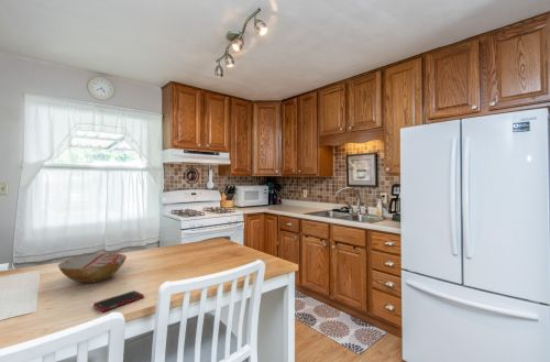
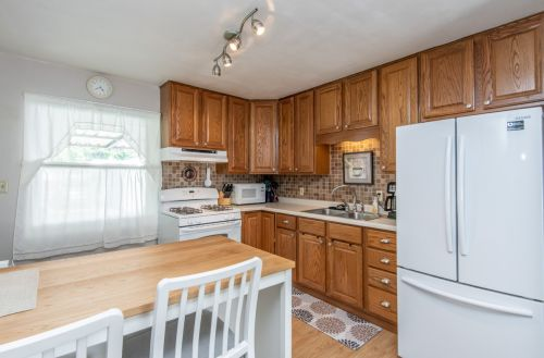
- bowl (94, 268)
- cell phone (119, 300)
